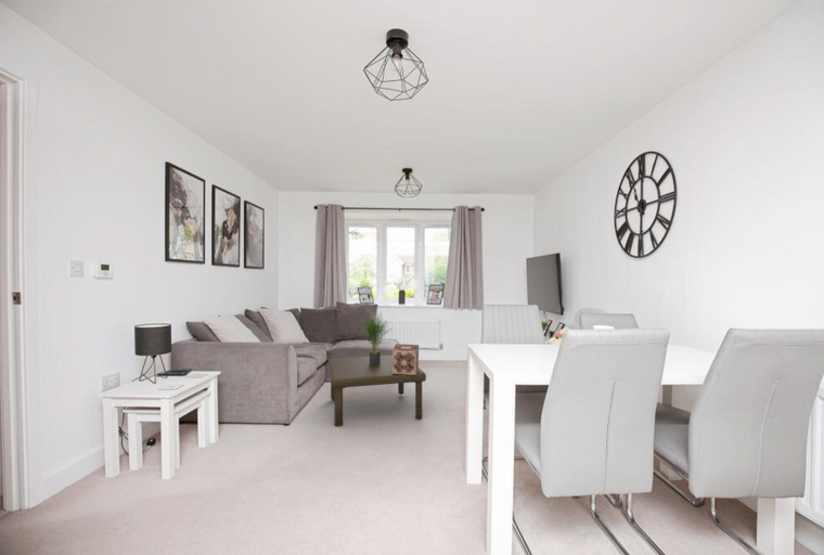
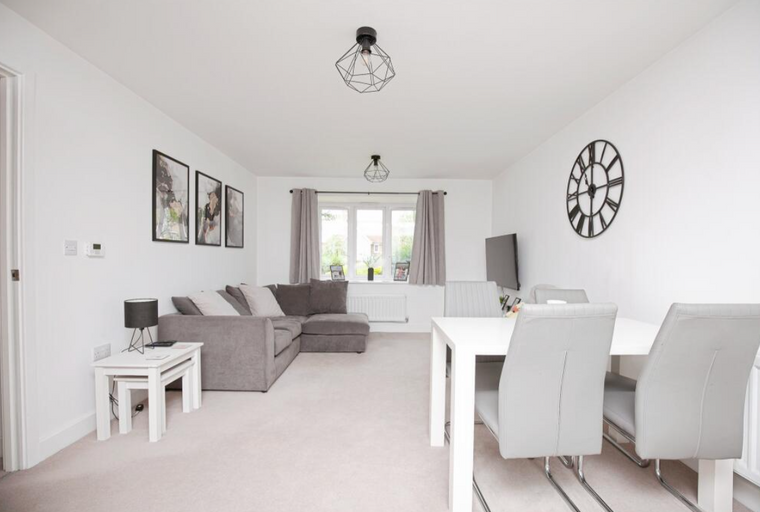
- potted plant (377, 336)
- decorative box (405, 359)
- coffee table (371, 385)
